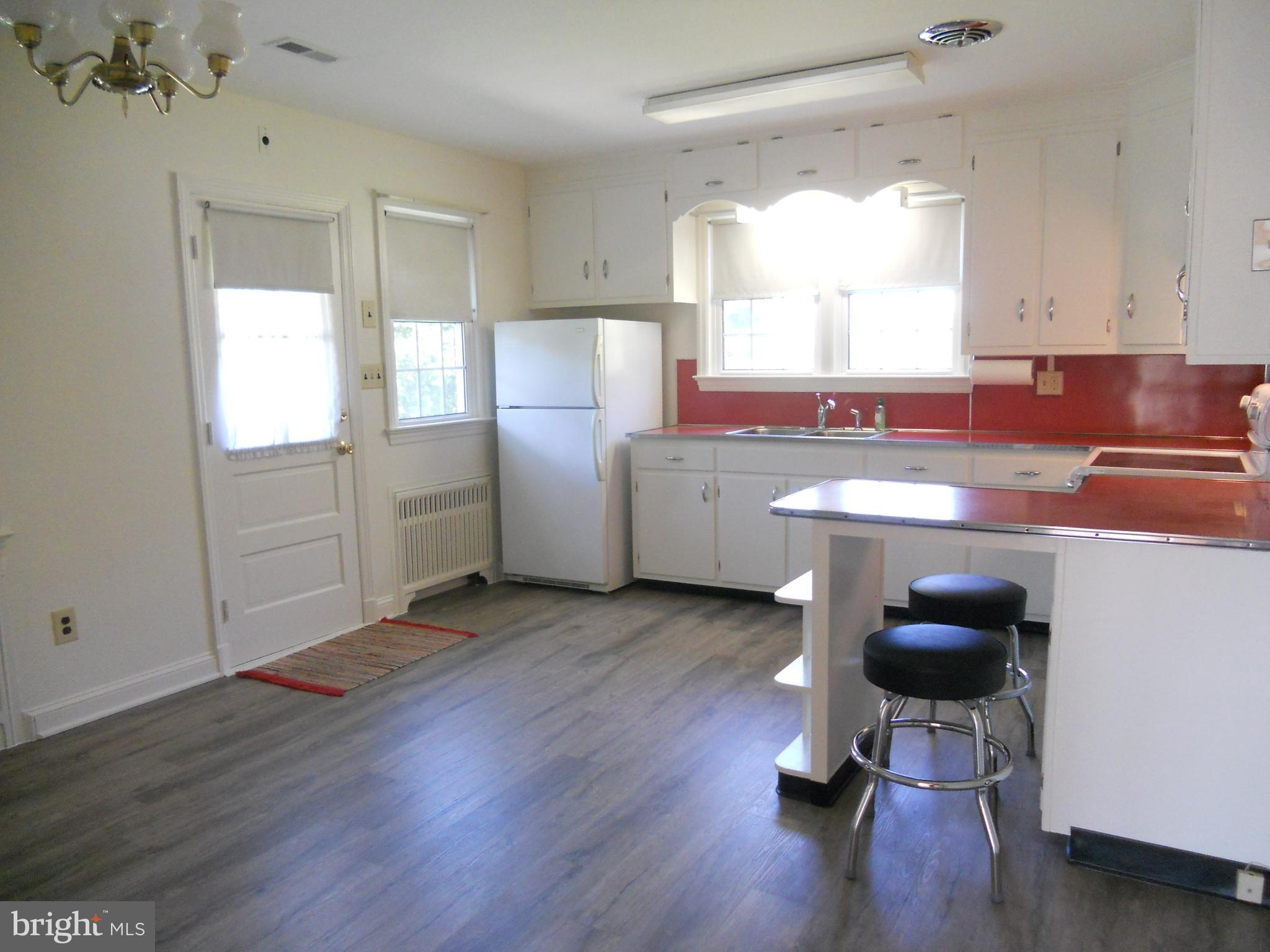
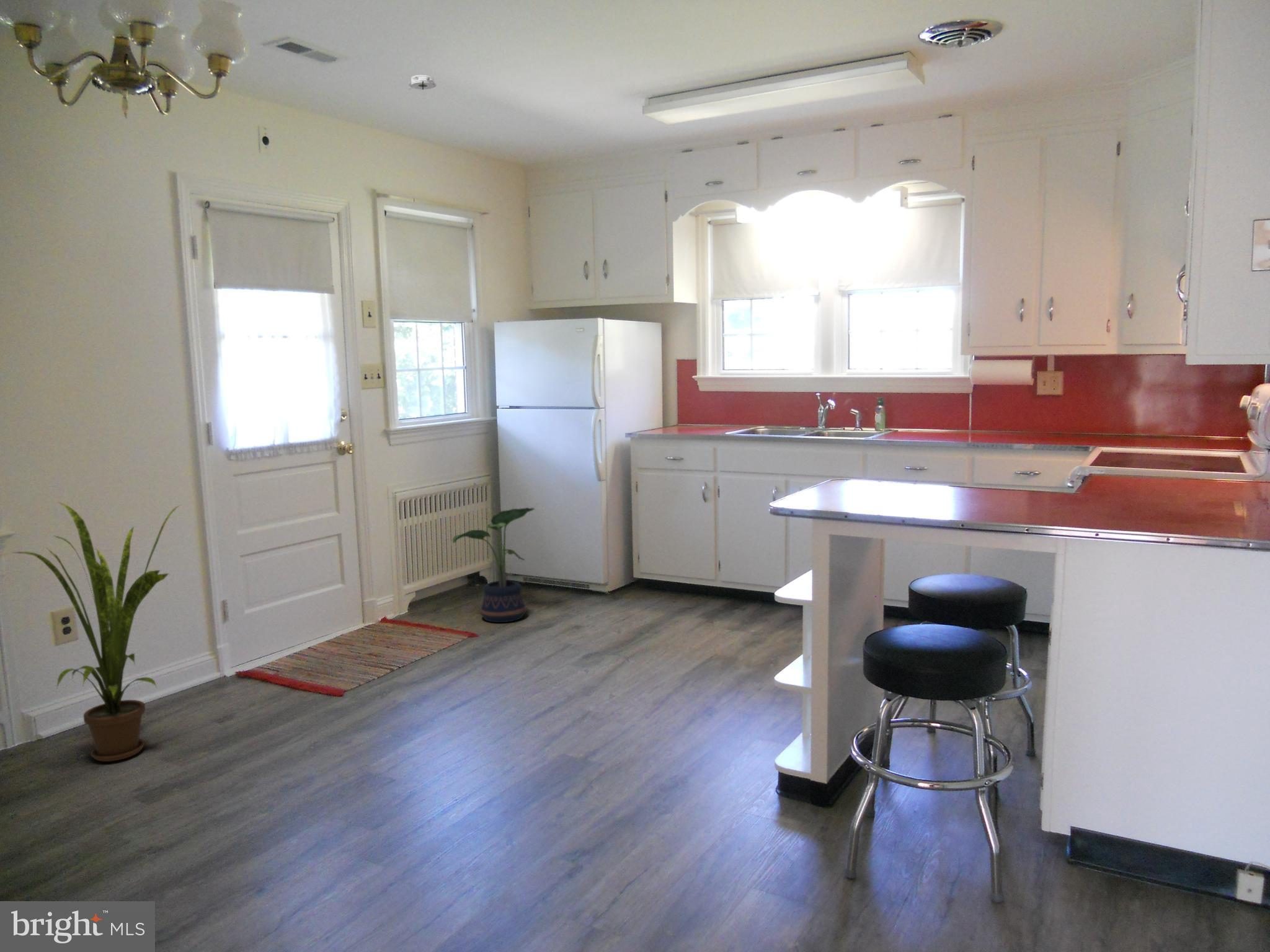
+ smoke detector (422, 82)
+ house plant (93, 632)
+ potted plant (496, 561)
